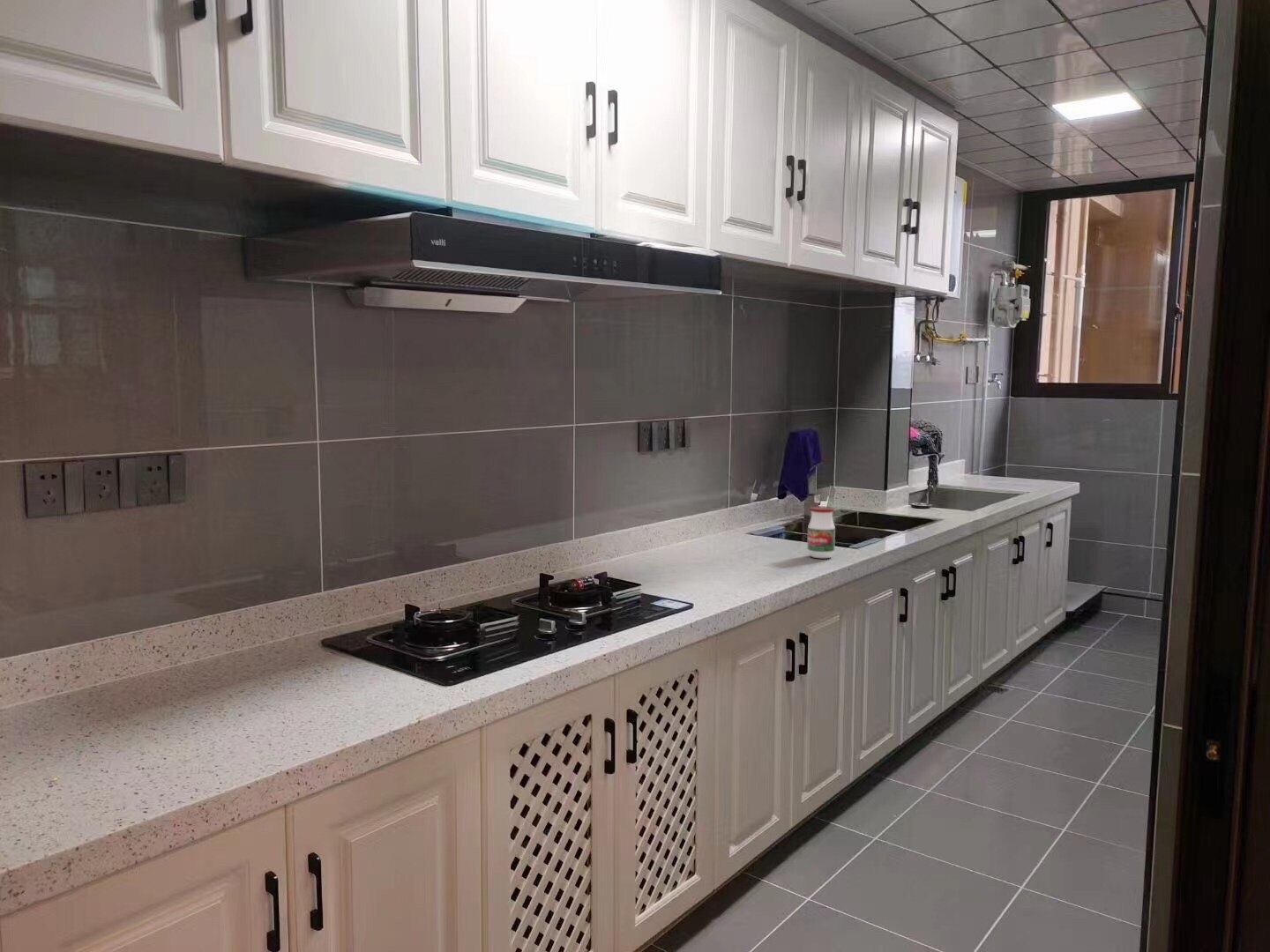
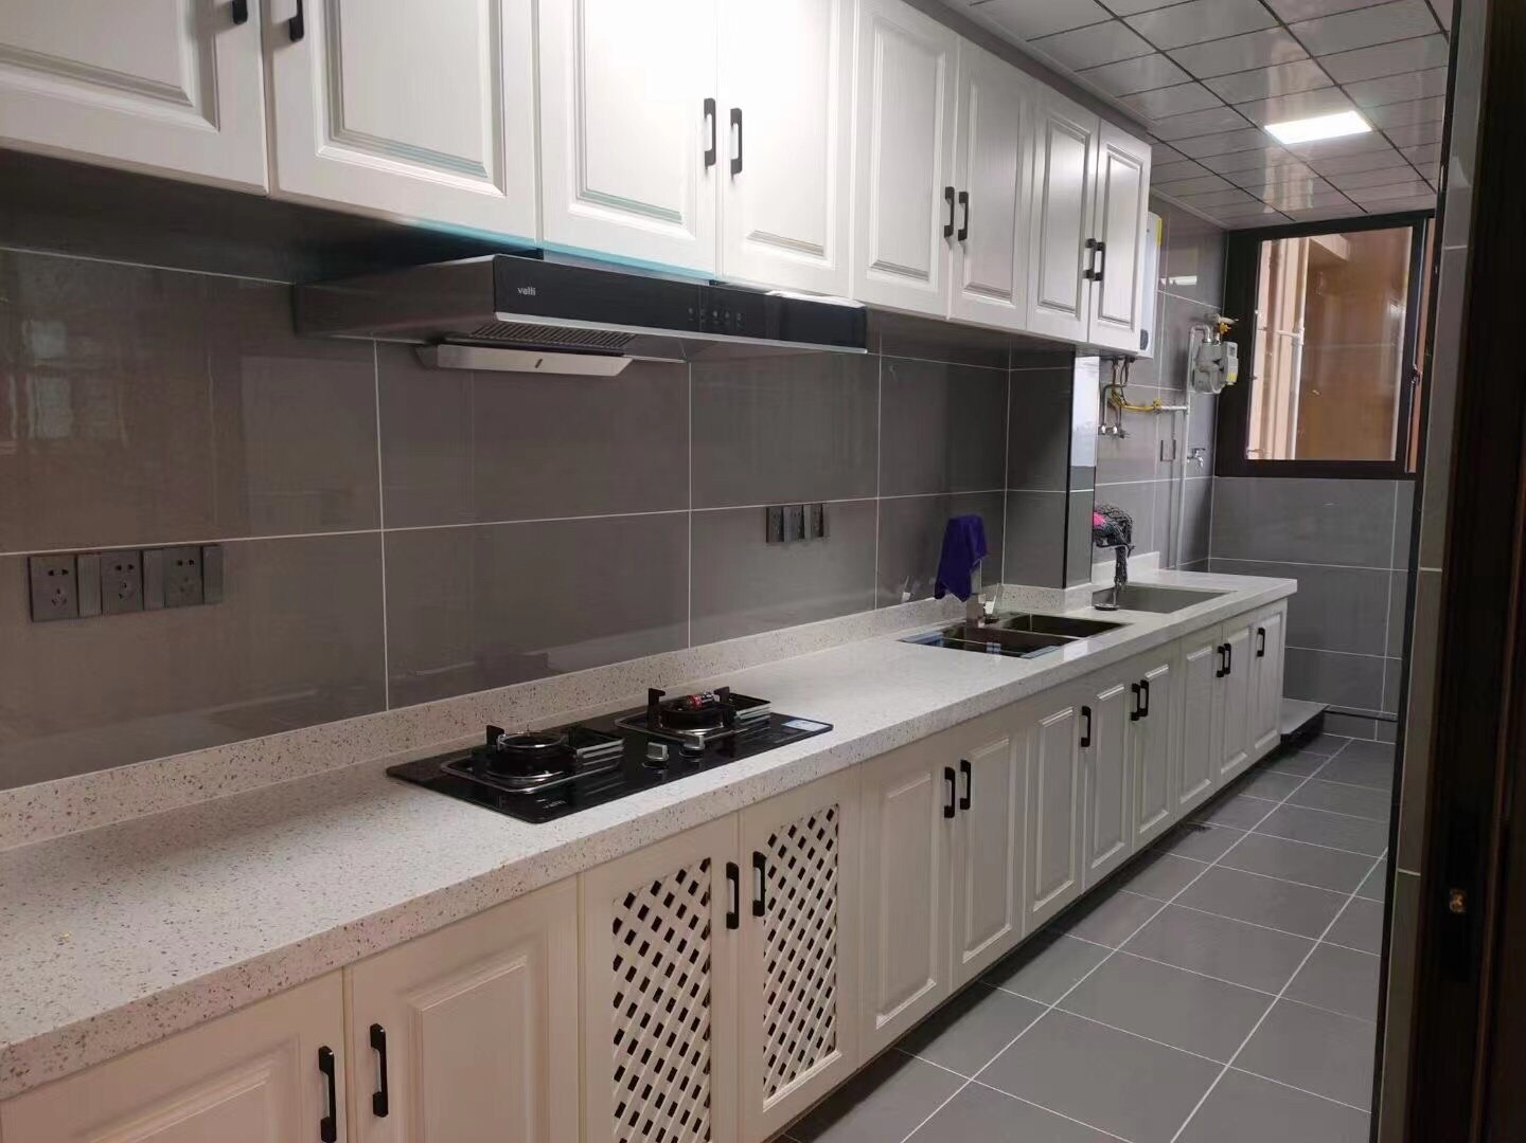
- jar (821, 532)
